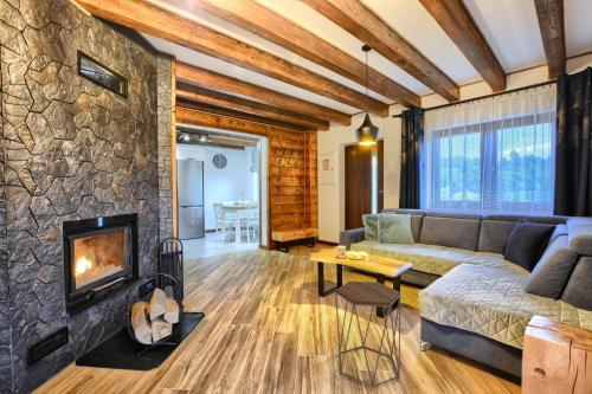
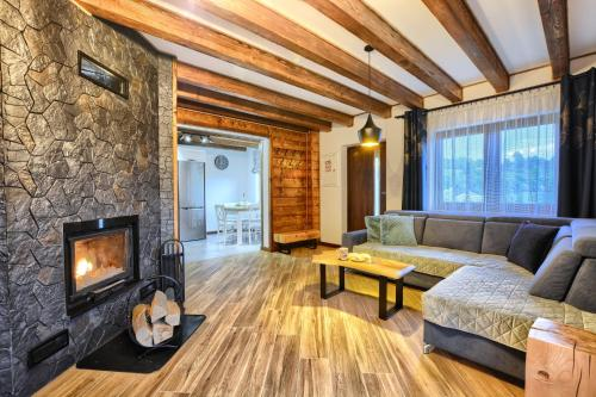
- side table (367, 328)
